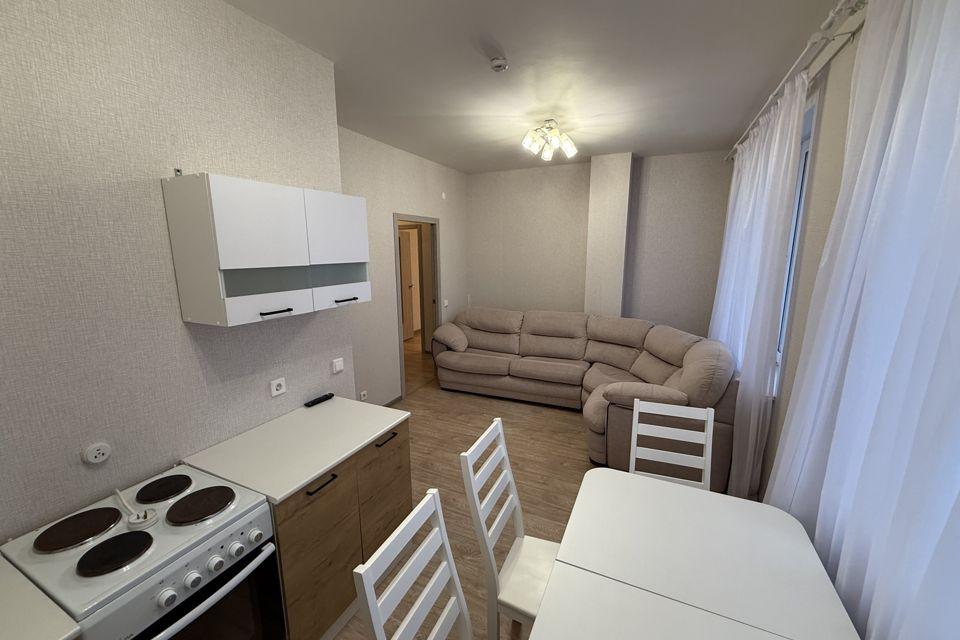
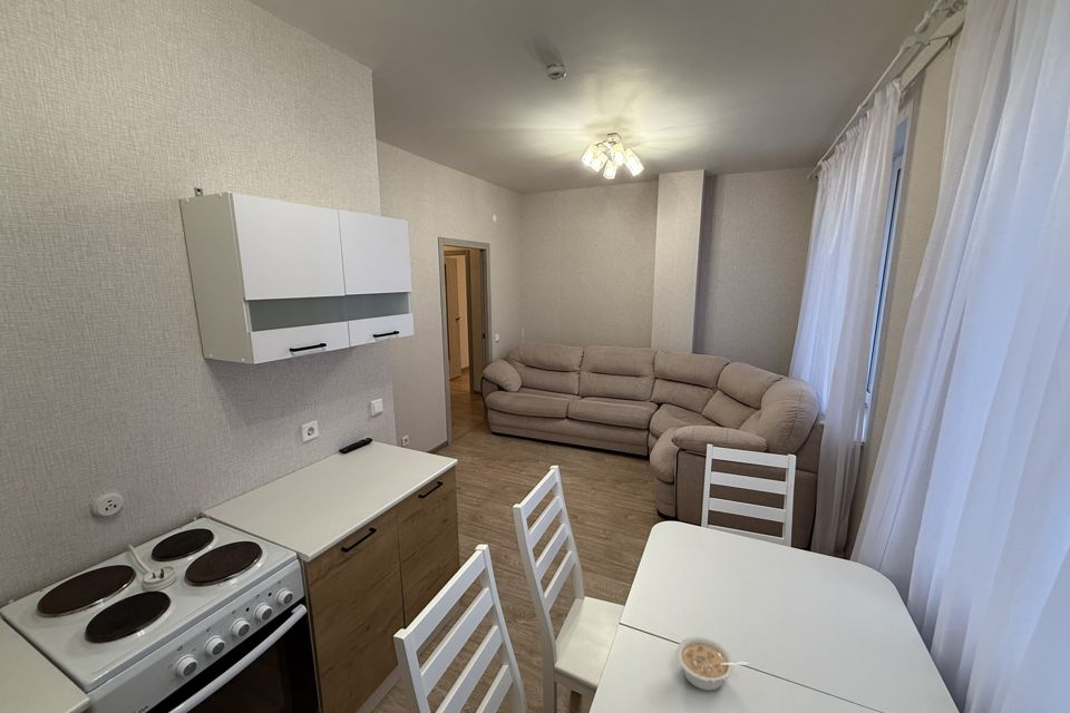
+ legume (706, 663)
